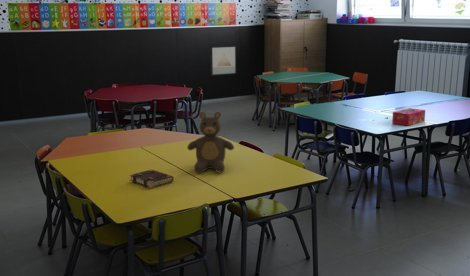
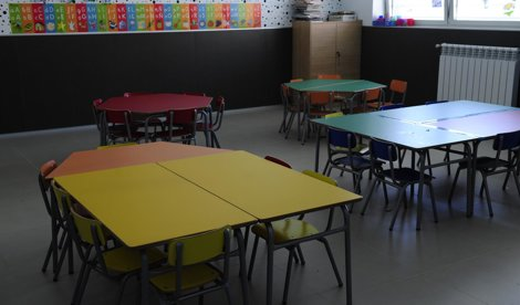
- tissue box (408, 116)
- teddy bear (209, 141)
- wall art (223, 60)
- book (151, 177)
